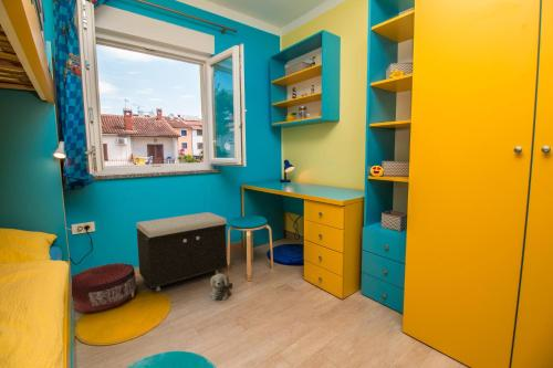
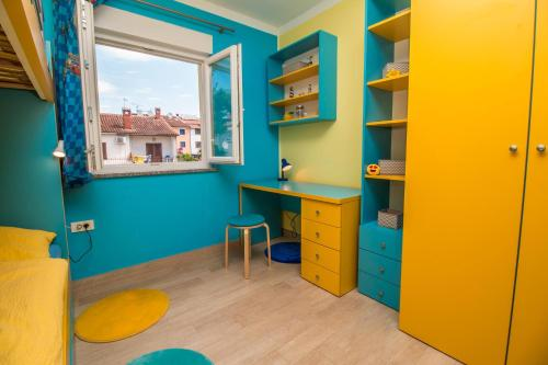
- pouf (104, 284)
- storage bench (182, 249)
- plush toy (222, 282)
